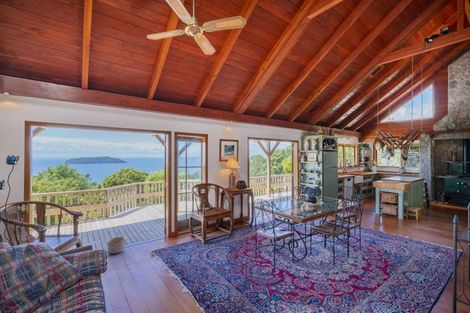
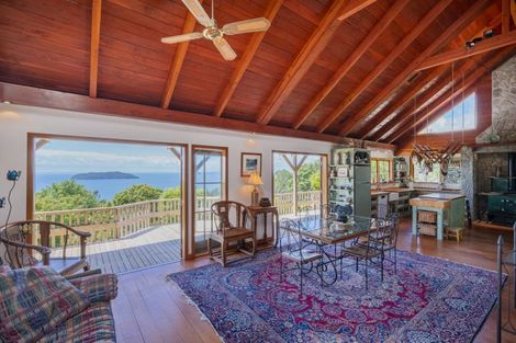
- planter (116, 245)
